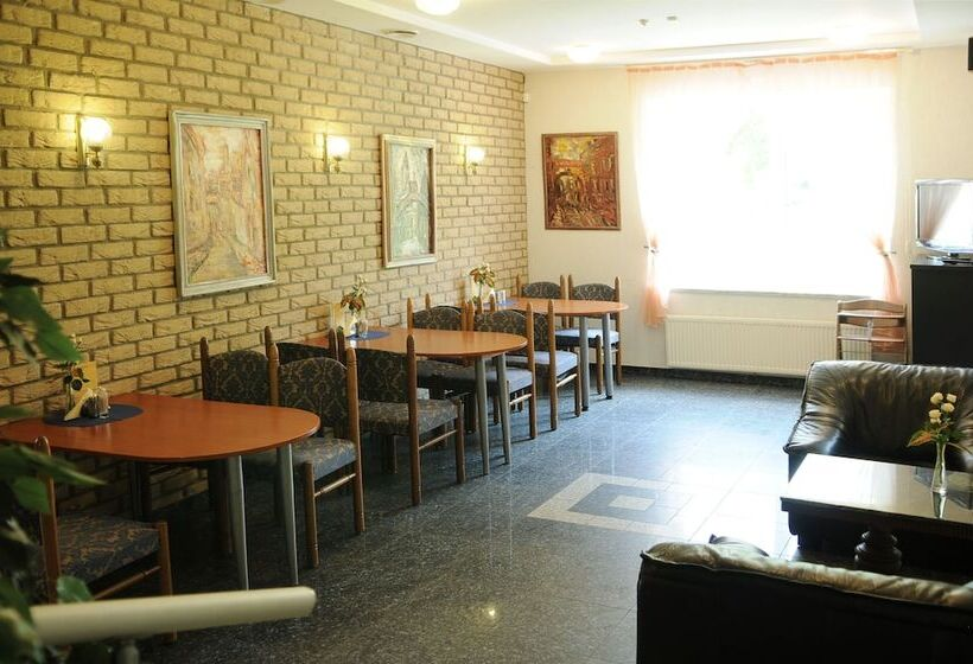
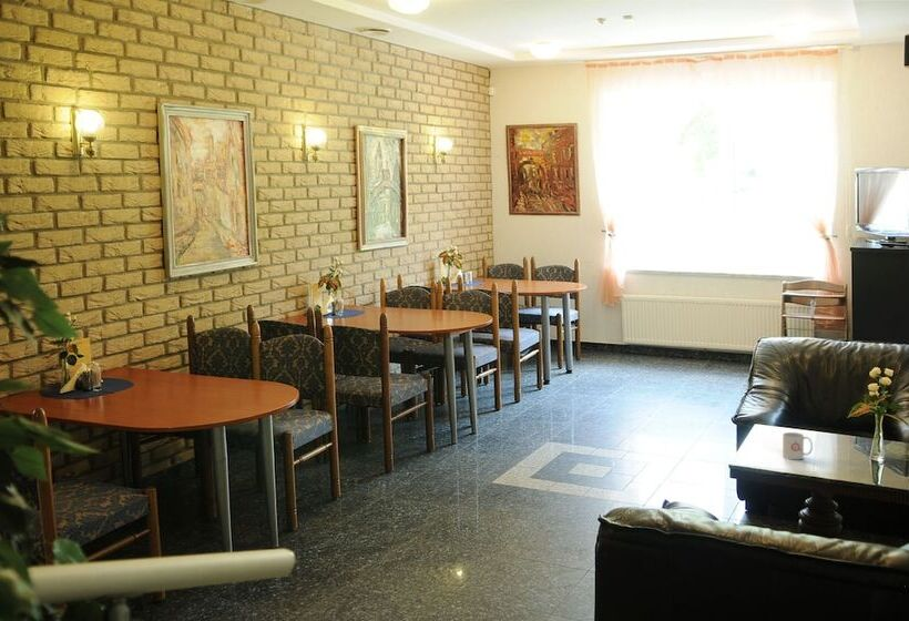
+ mug (797, 446)
